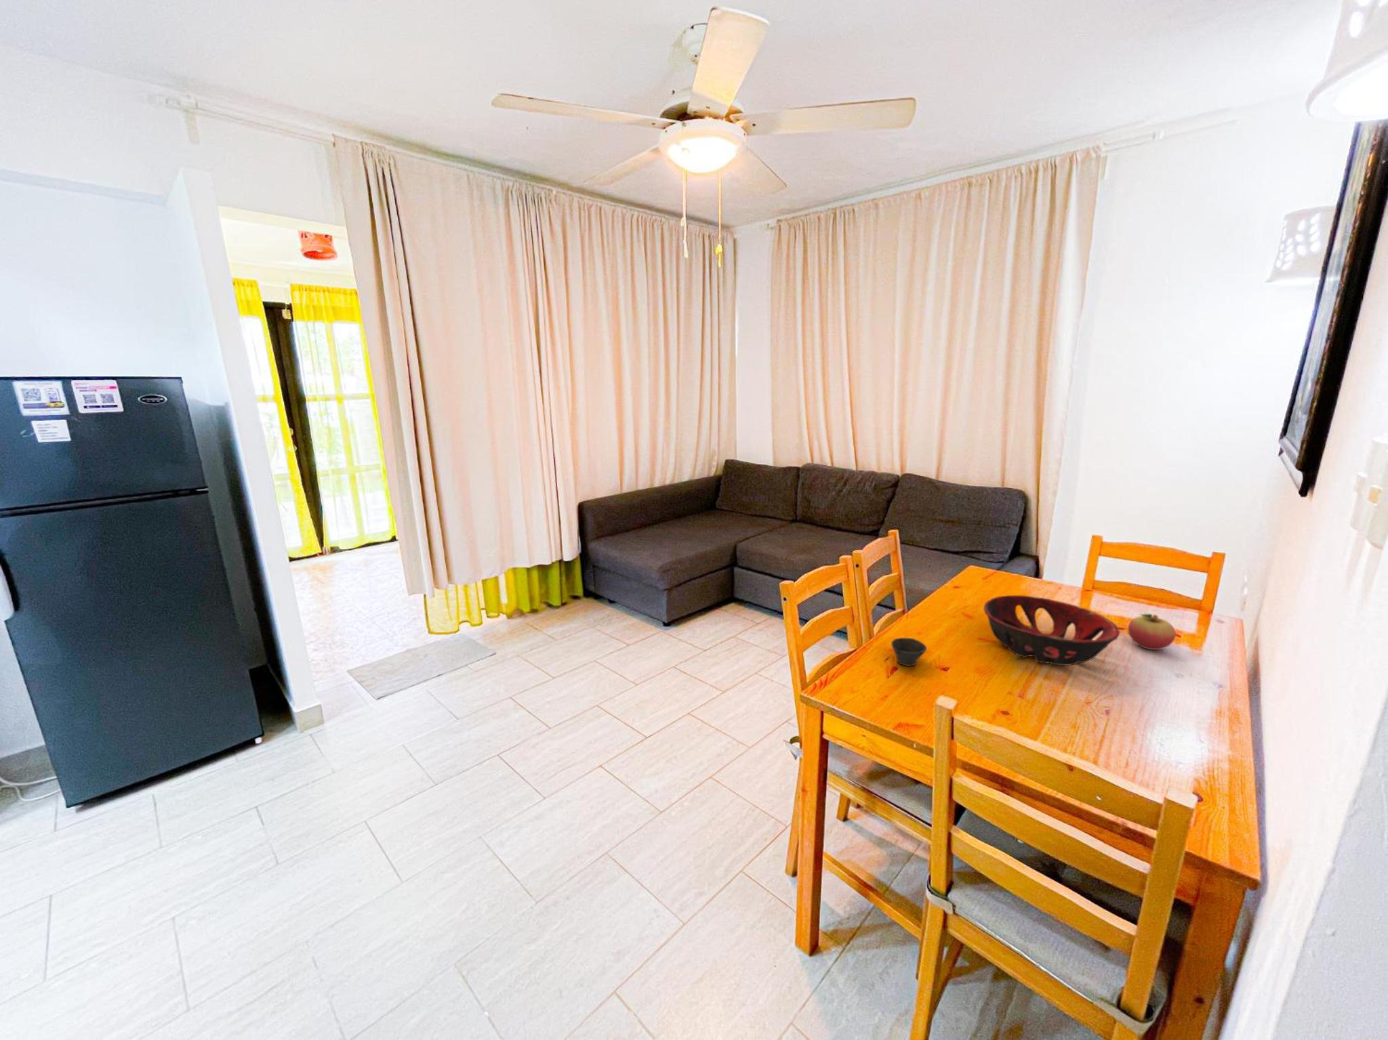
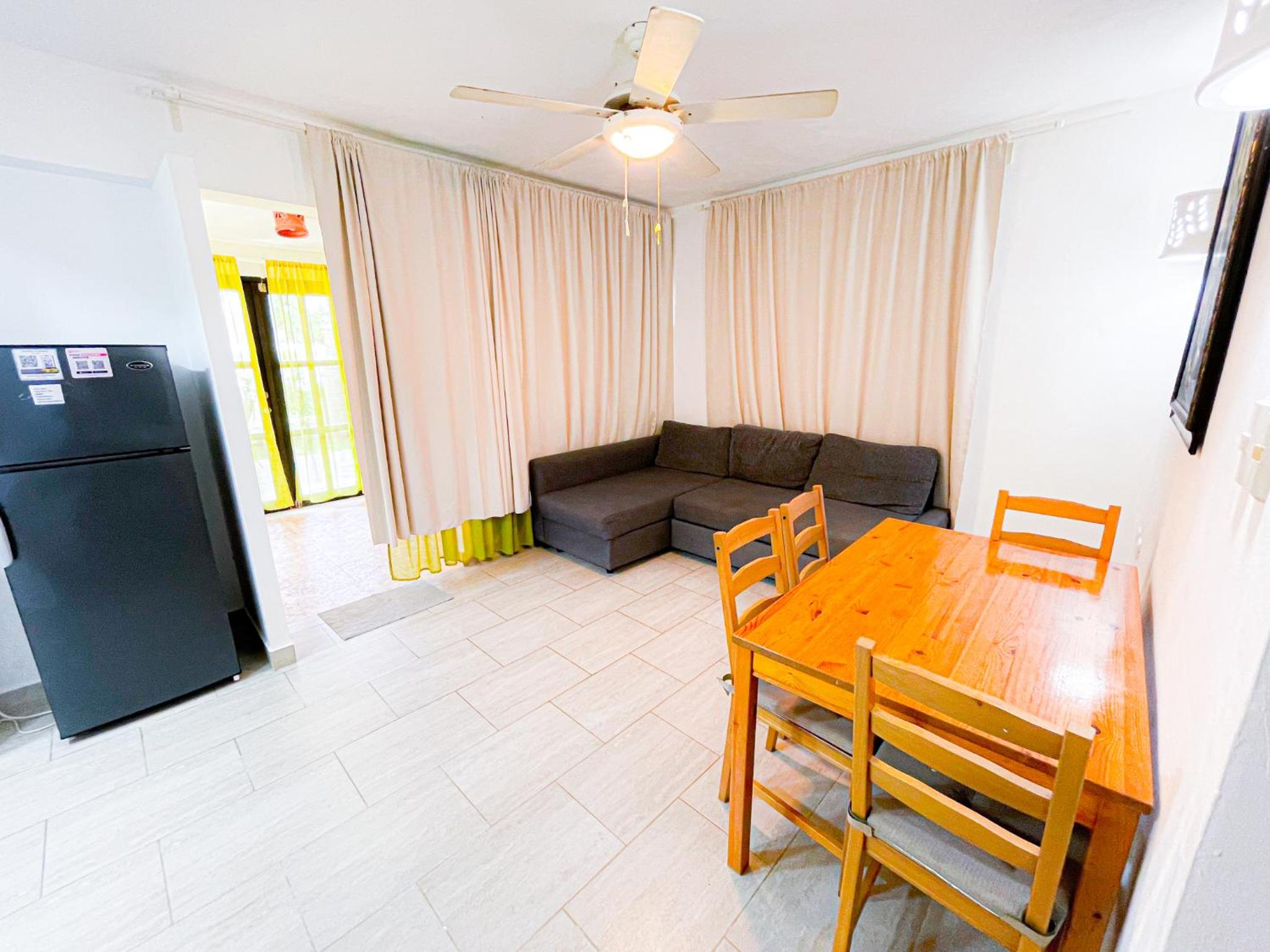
- cup (909, 652)
- fruit (1152, 629)
- decorative bowl (1046, 634)
